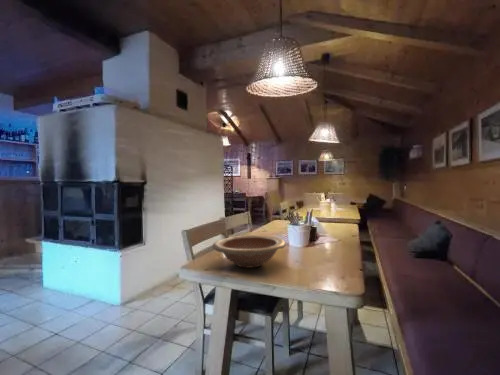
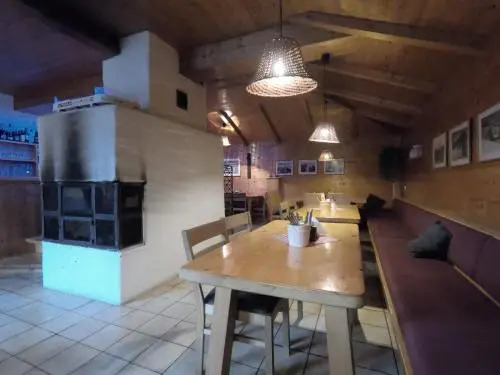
- wooden bowl (249, 252)
